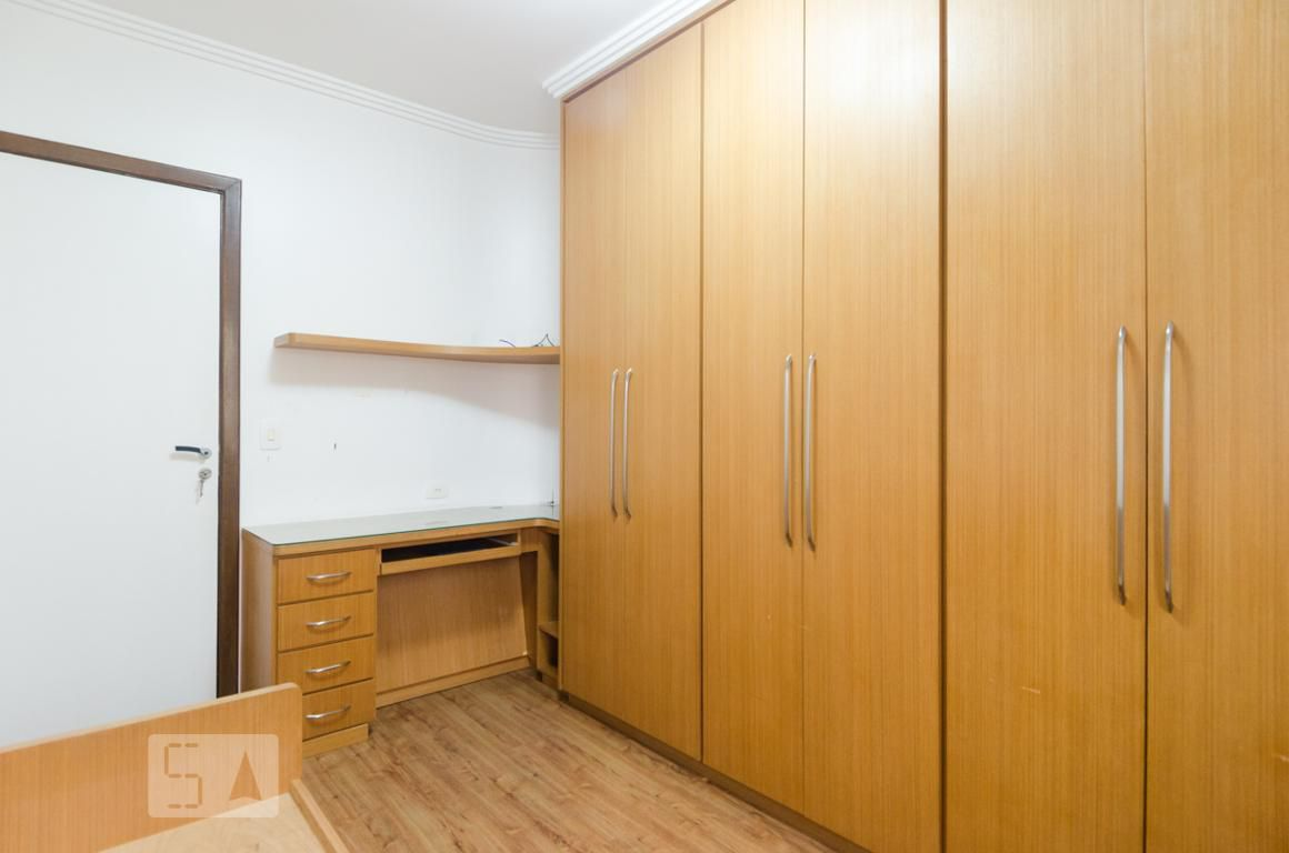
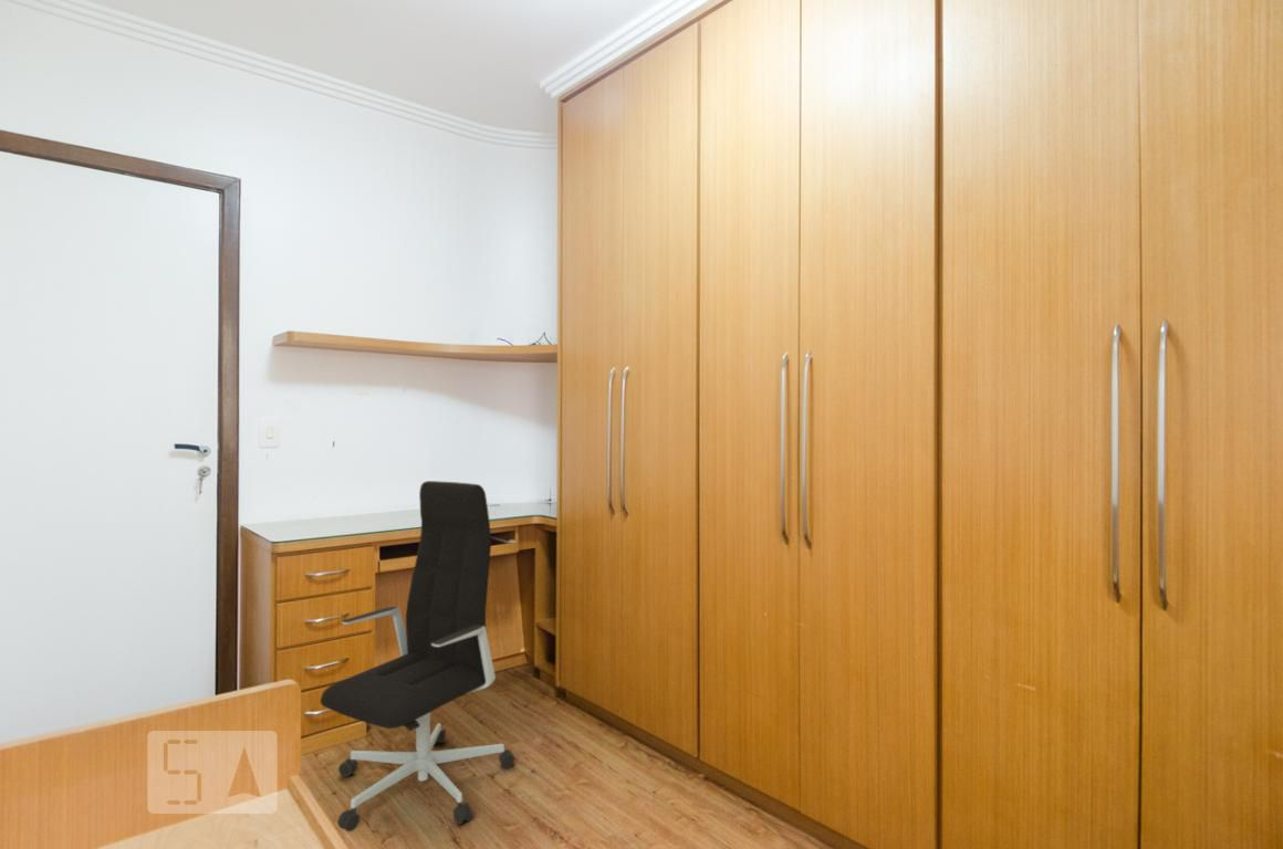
+ office chair (417, 636)
